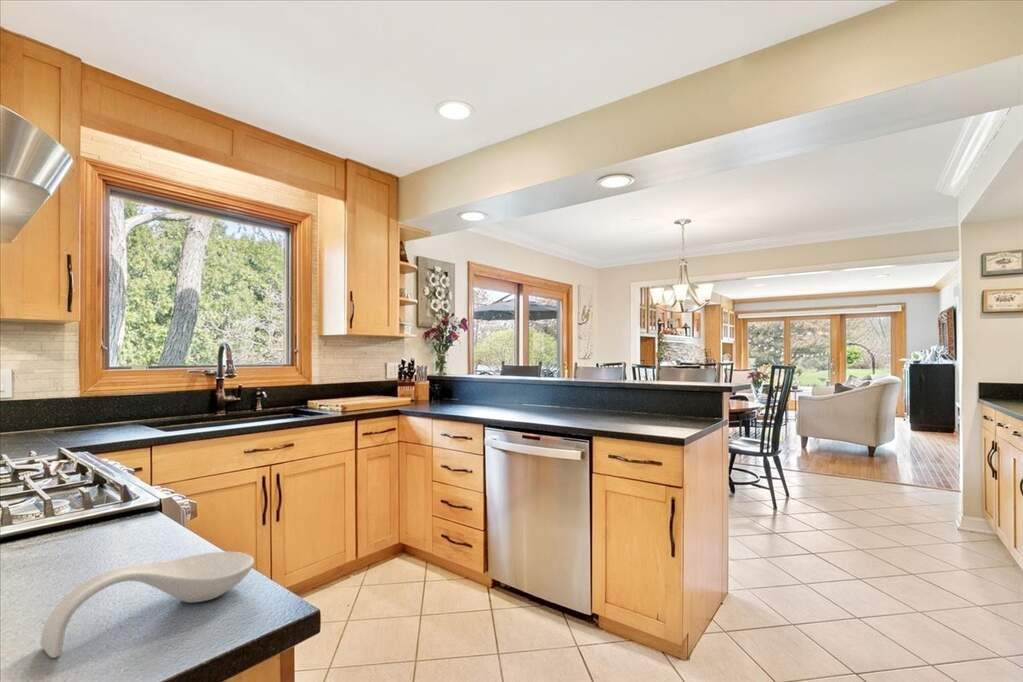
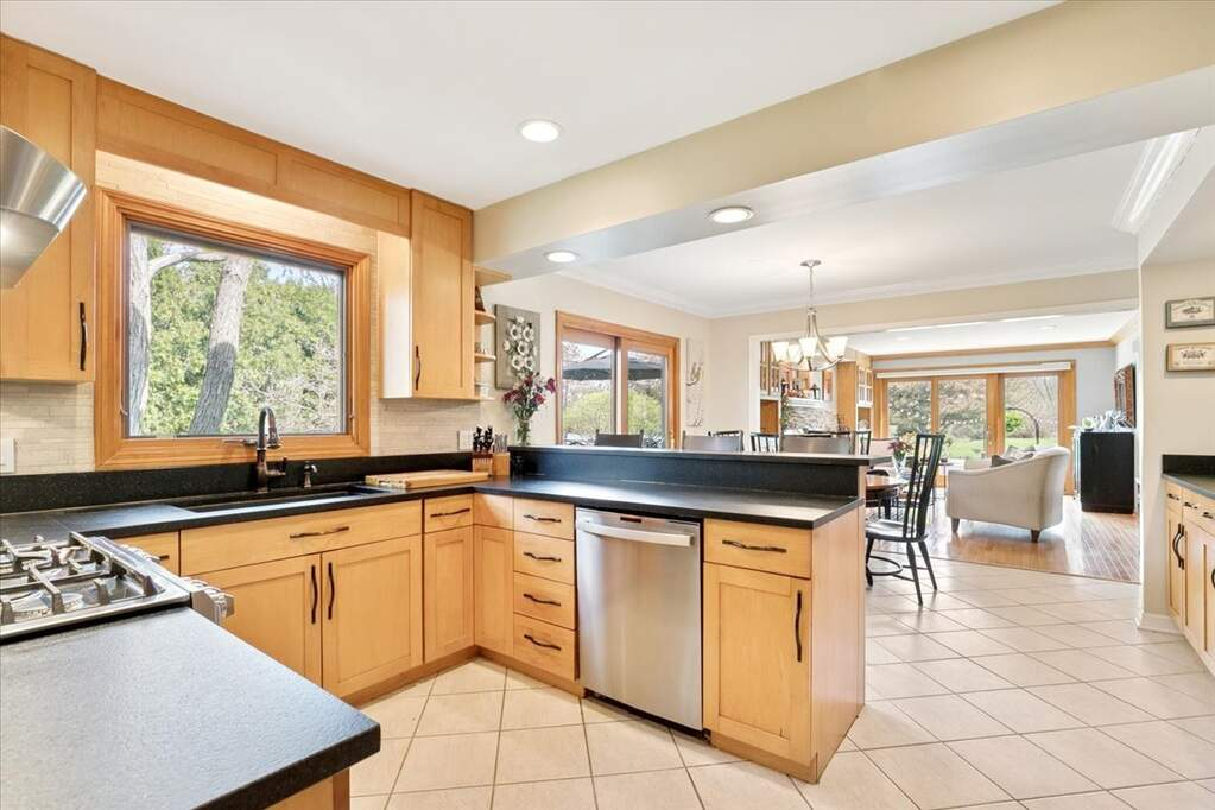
- spoon rest (162, 583)
